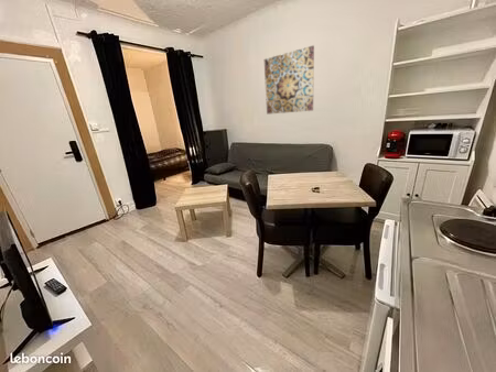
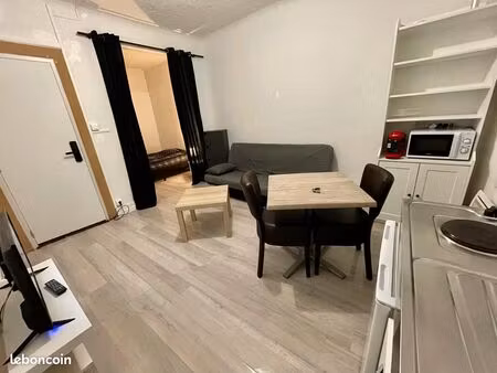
- wall art (288, 84)
